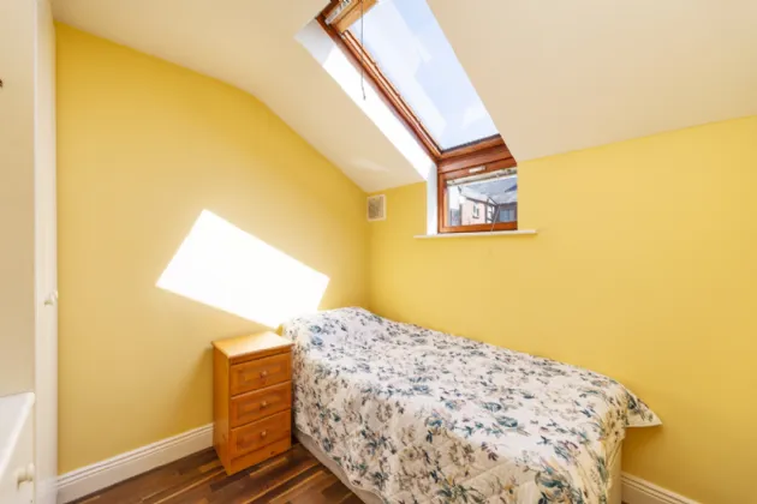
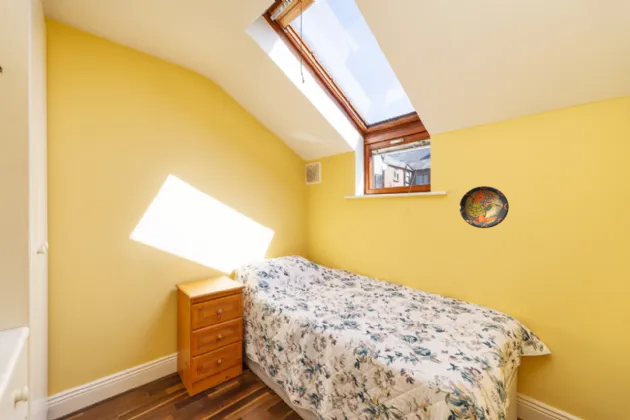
+ decorative plate (483, 207)
